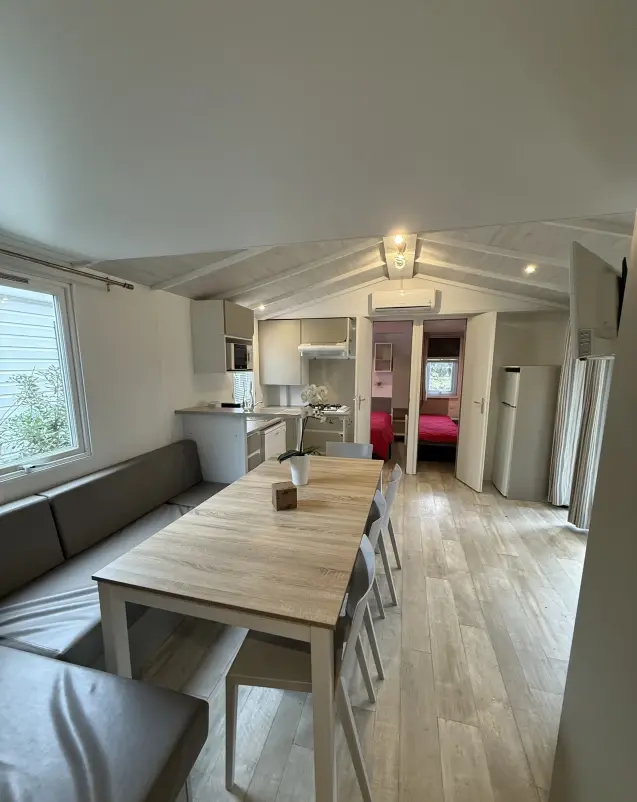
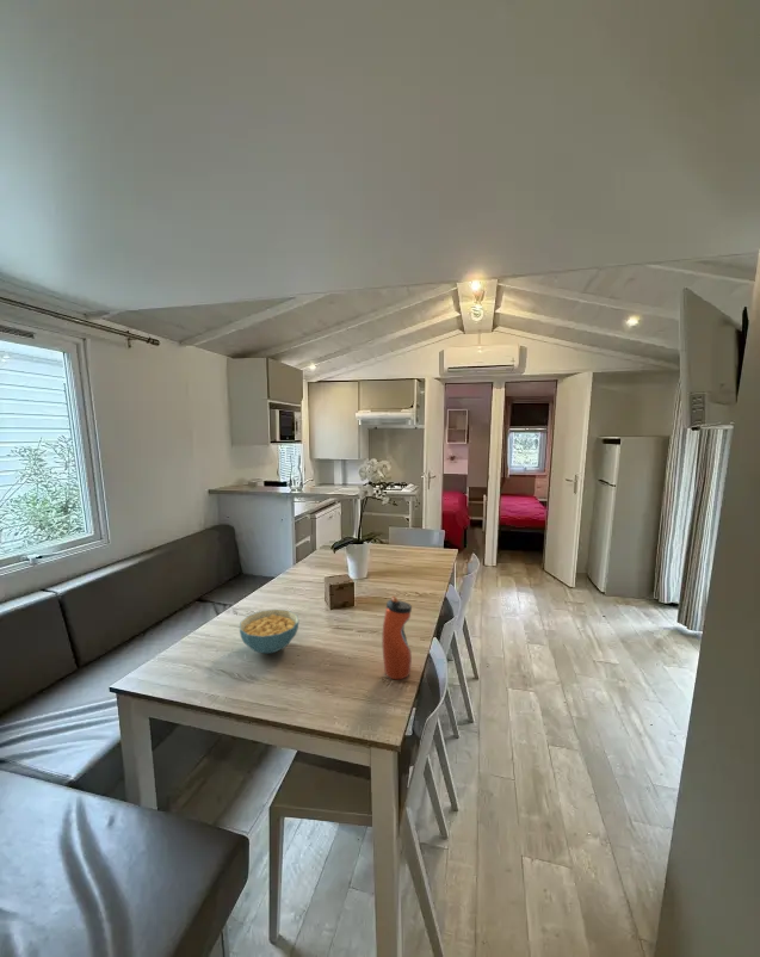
+ cereal bowl (270, 635)
+ water bottle (396, 635)
